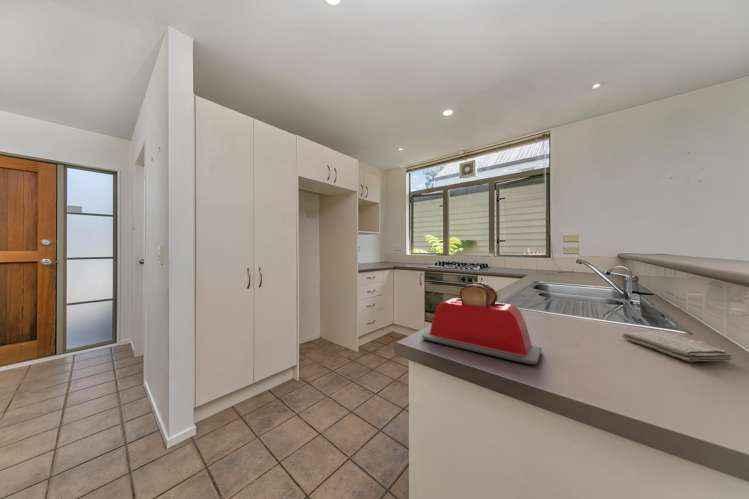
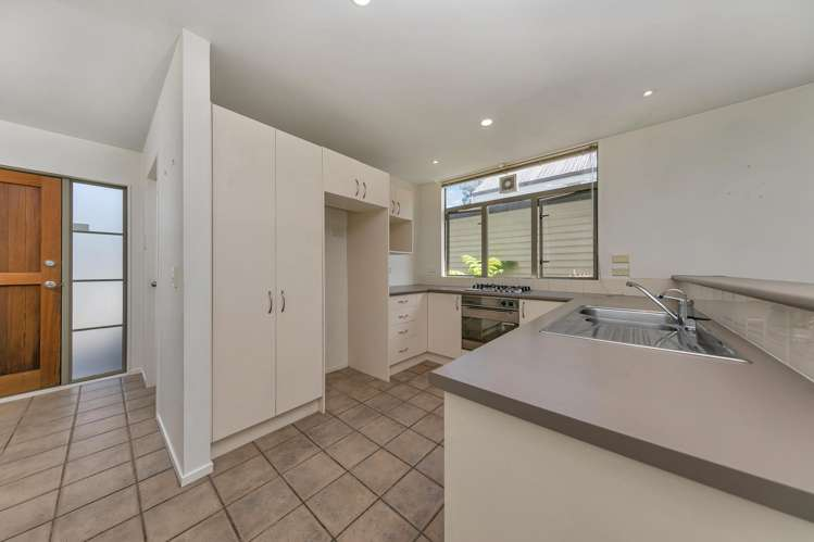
- washcloth (671, 343)
- toaster (477, 314)
